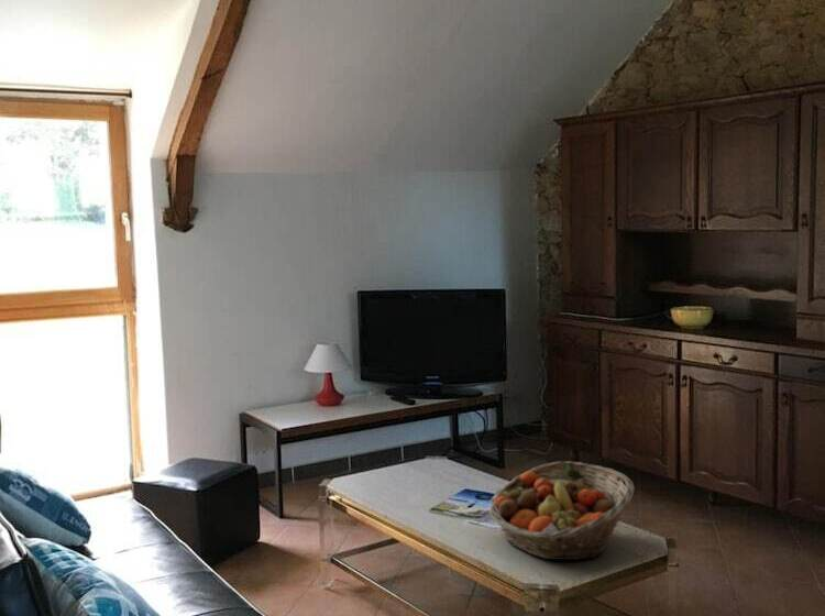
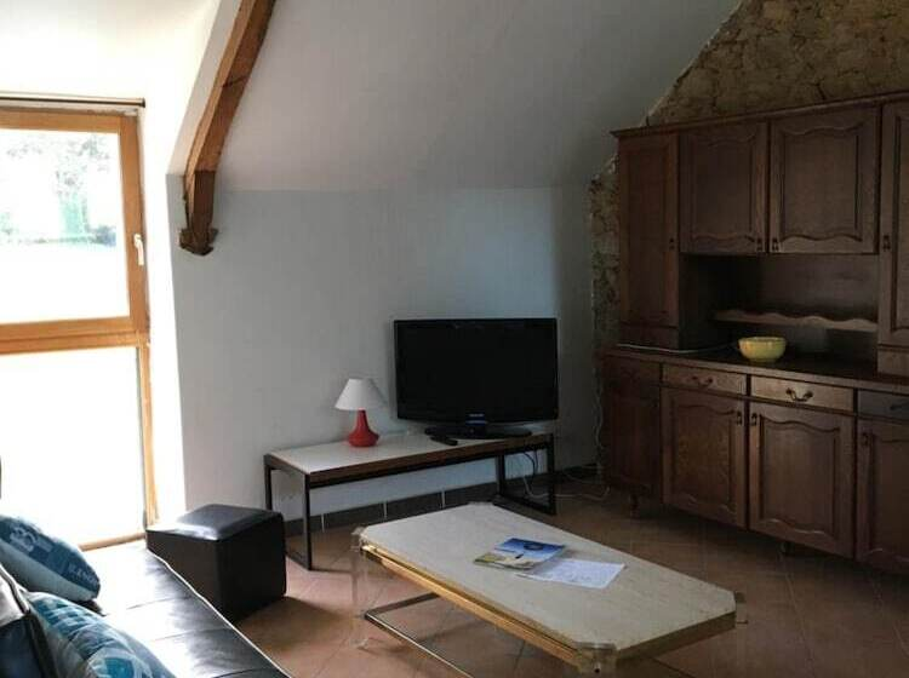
- fruit basket (560, 508)
